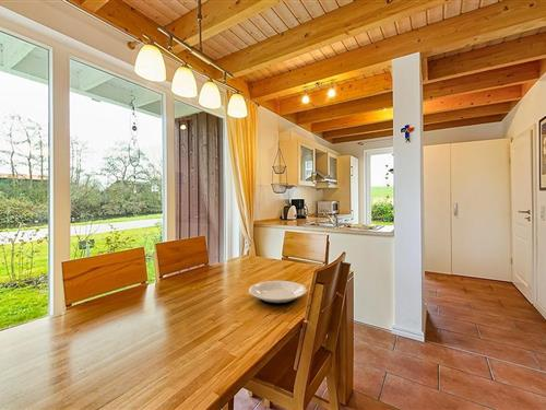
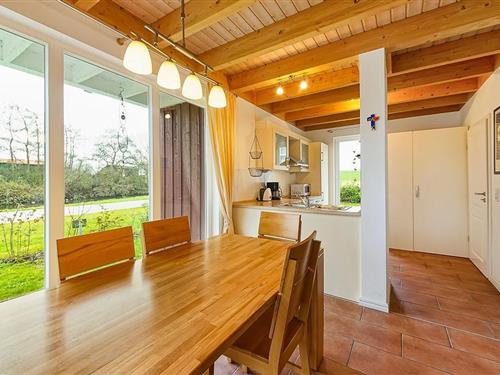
- plate (277, 293)
